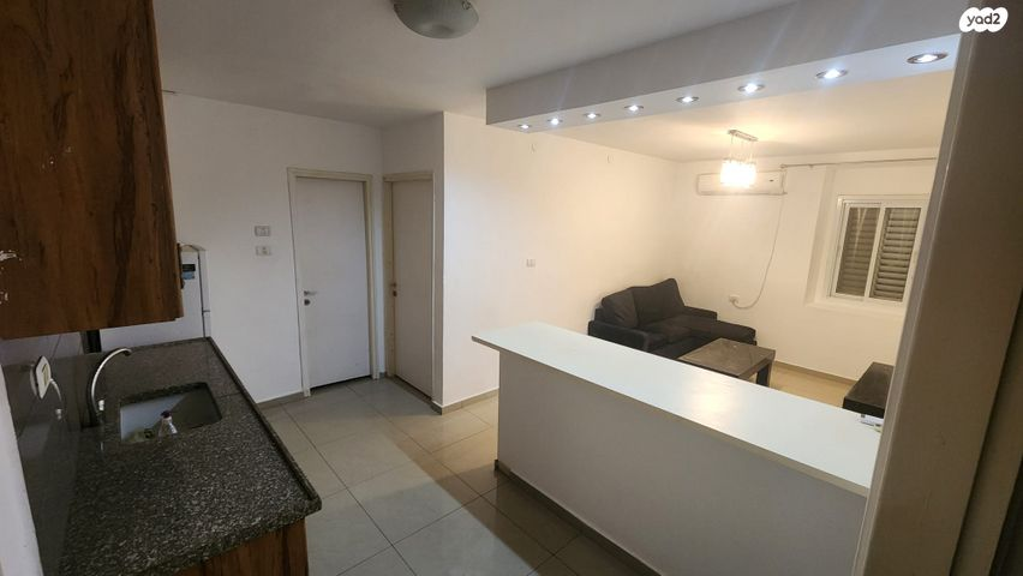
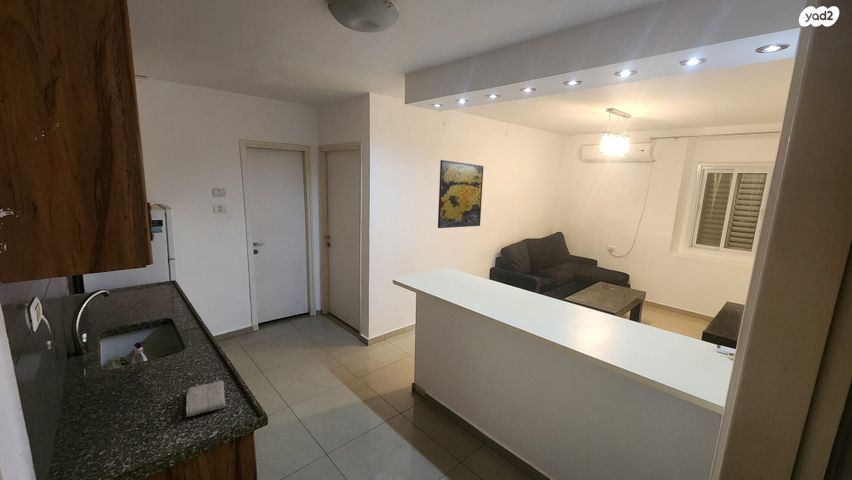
+ washcloth (206, 396)
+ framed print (461, 195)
